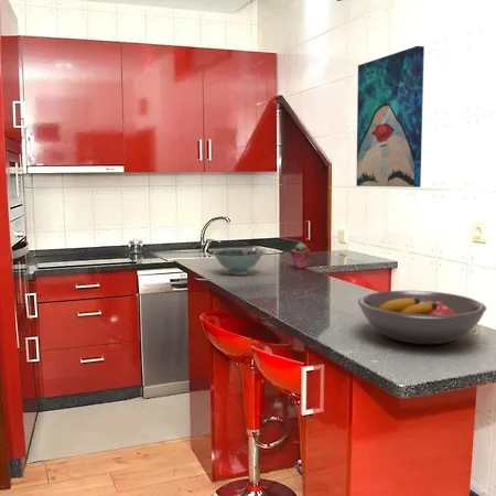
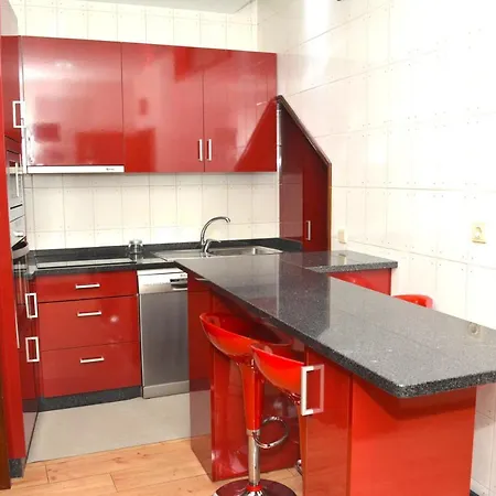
- bowl (238, 262)
- fruit bowl (420, 315)
- wall art (387, 122)
- potted succulent (300, 255)
